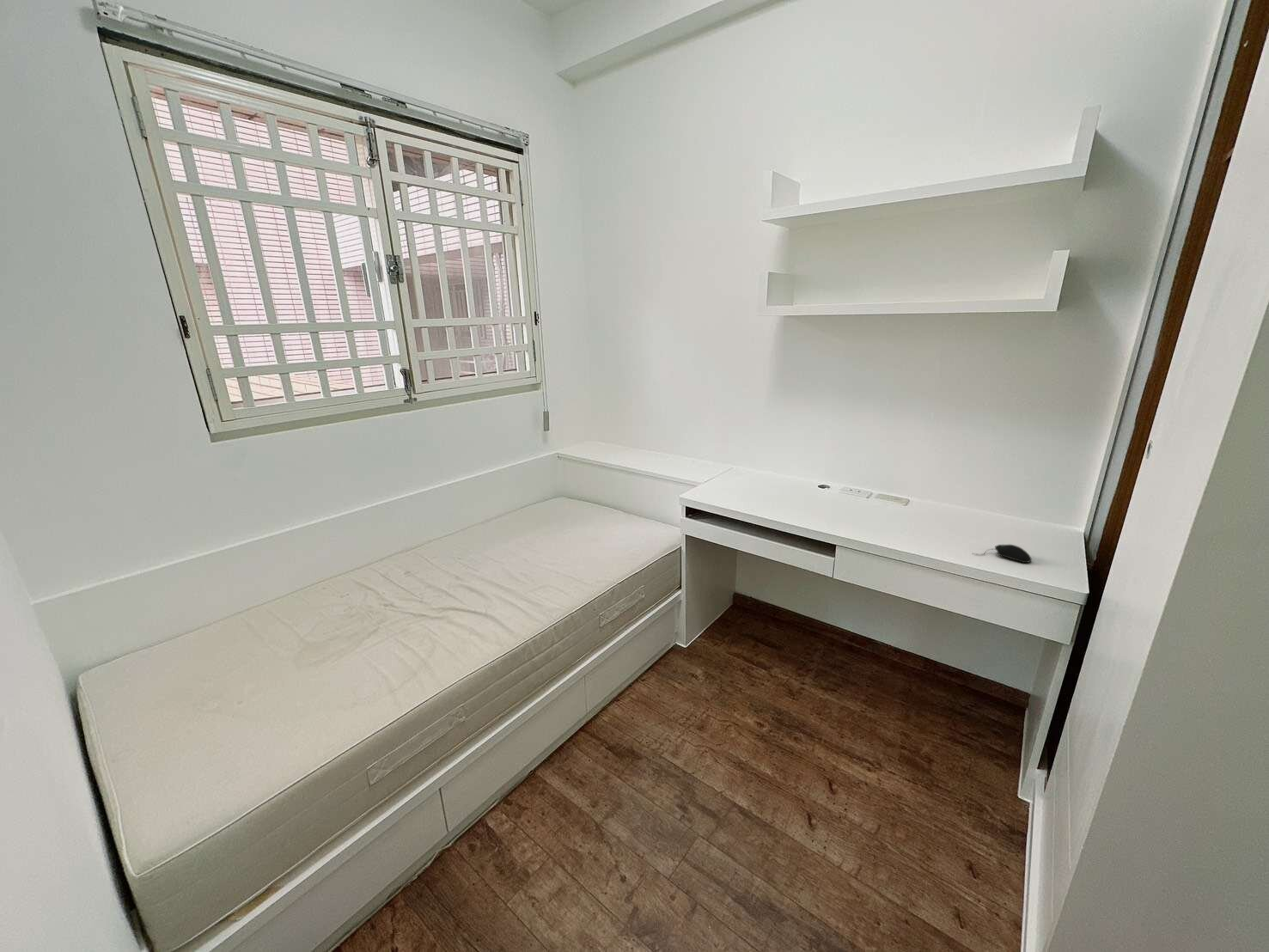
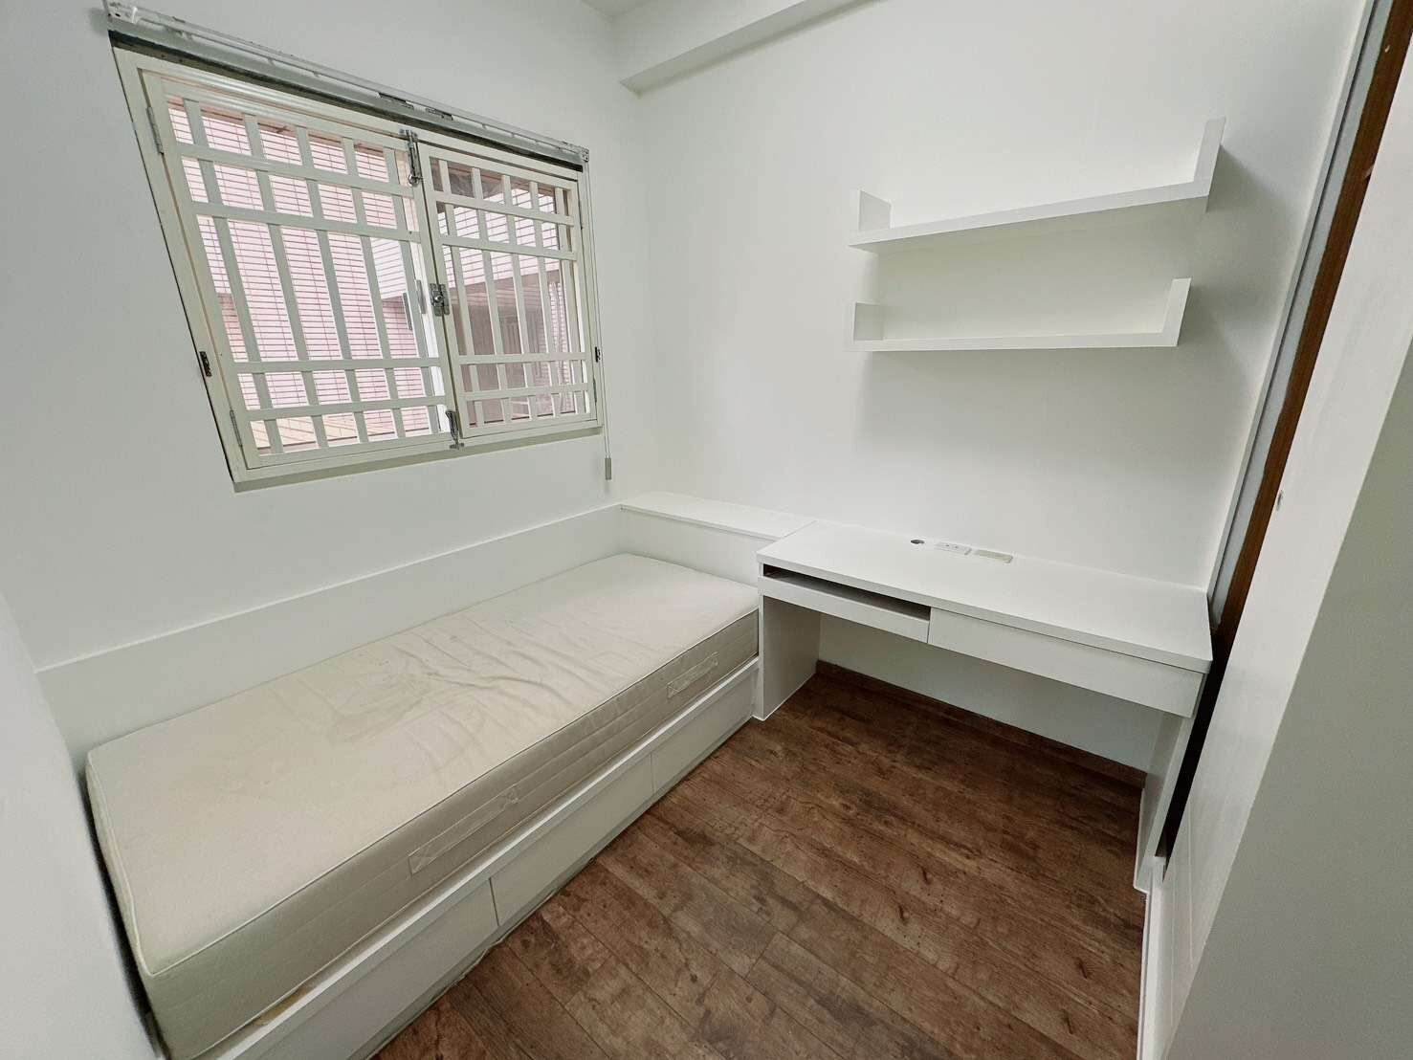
- computer mouse (1003, 550)
